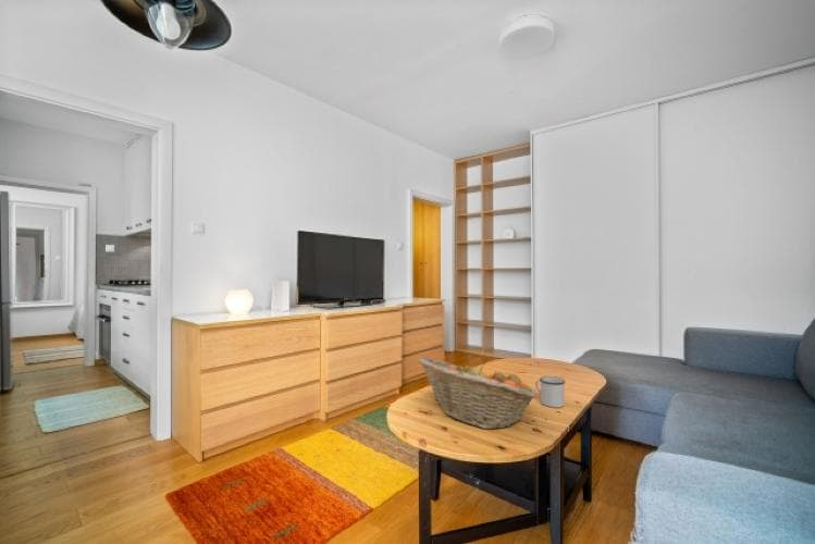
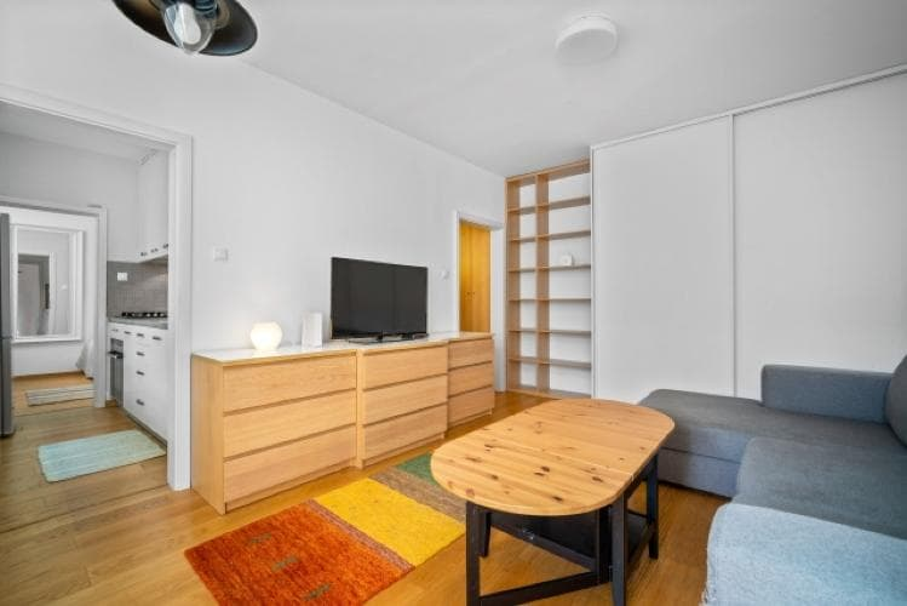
- fruit basket (473, 384)
- mug (548, 391)
